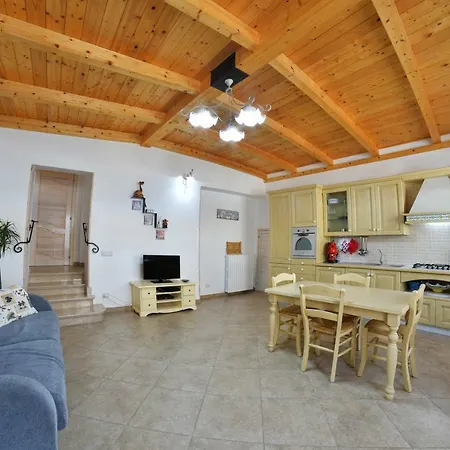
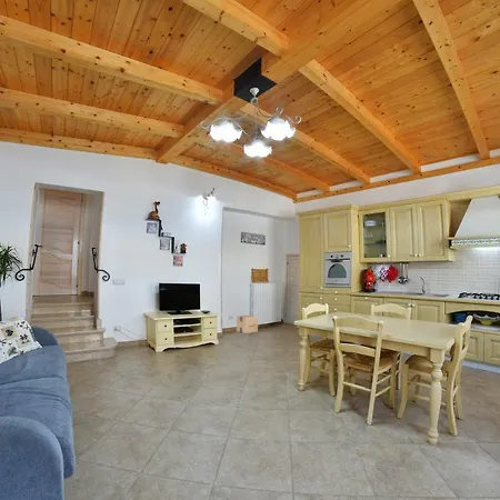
+ cardboard box (247, 323)
